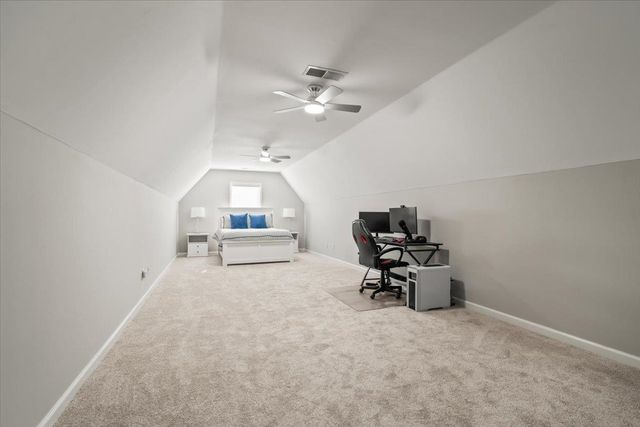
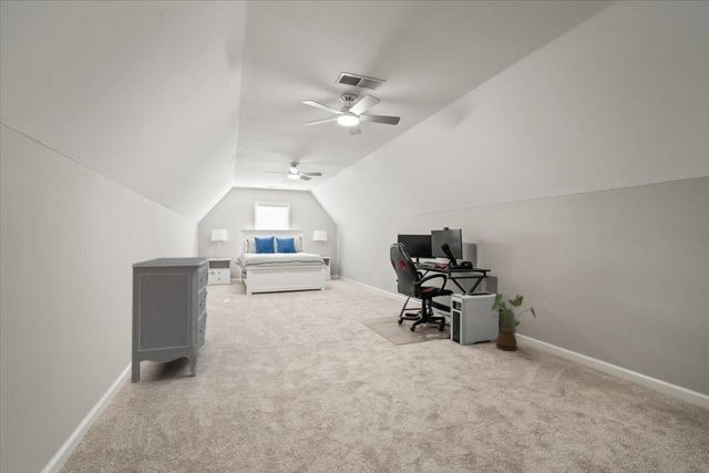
+ house plant (508, 321)
+ dresser (182, 308)
